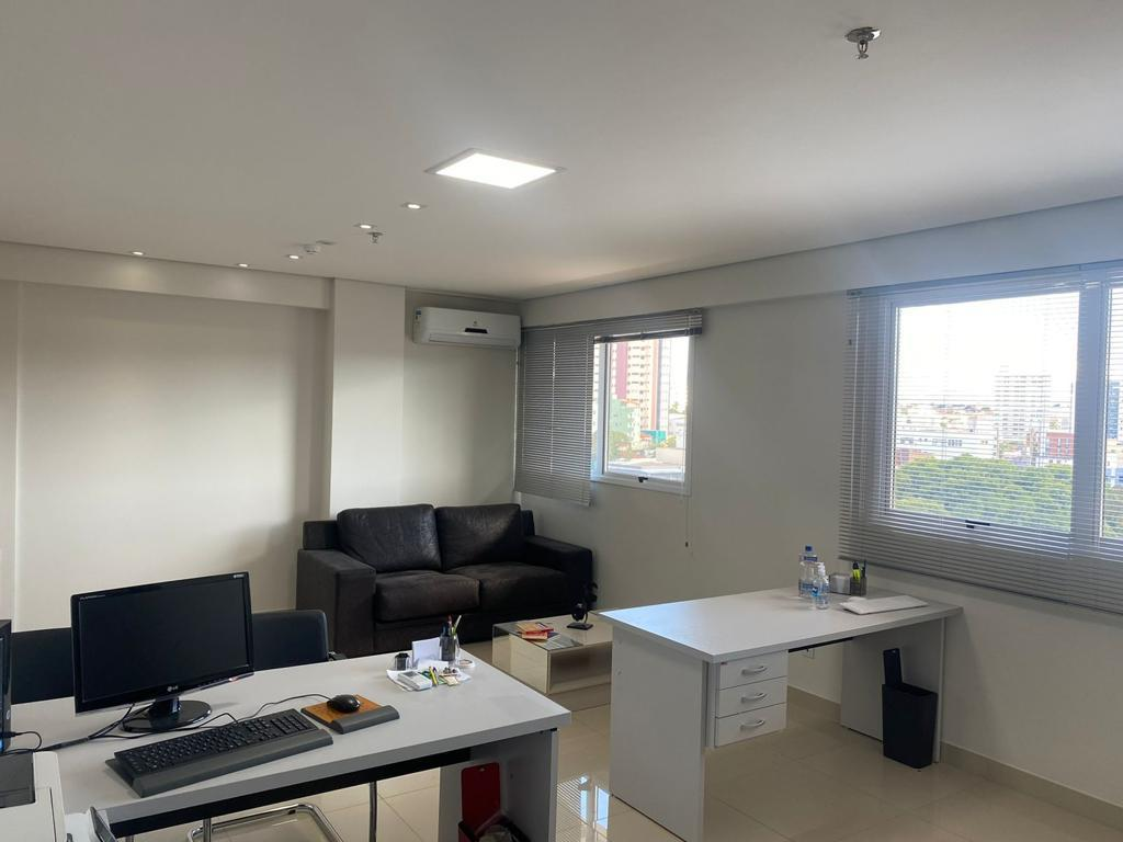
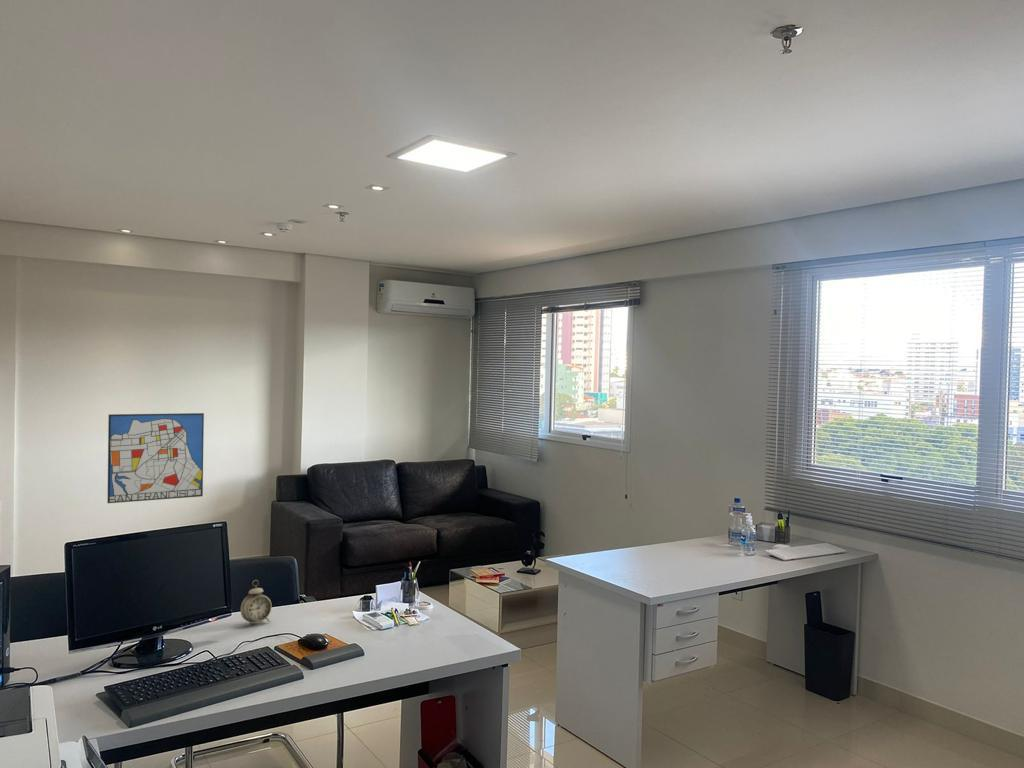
+ wall art (157, 456)
+ alarm clock (256, 601)
